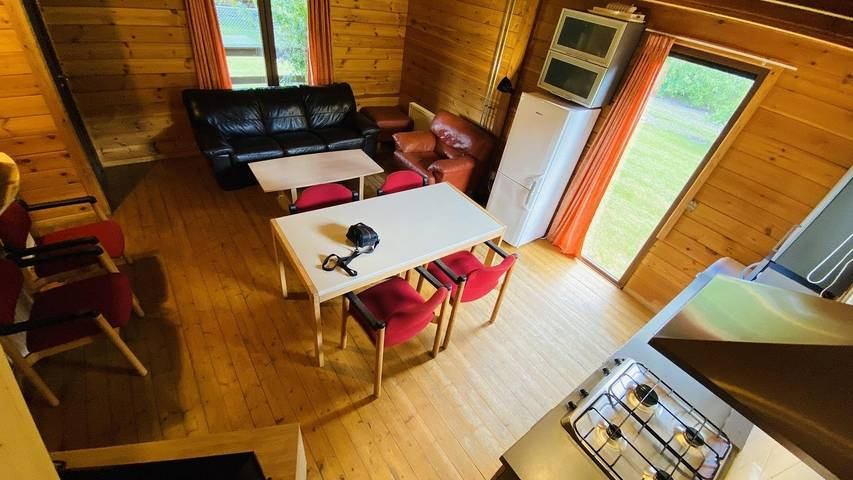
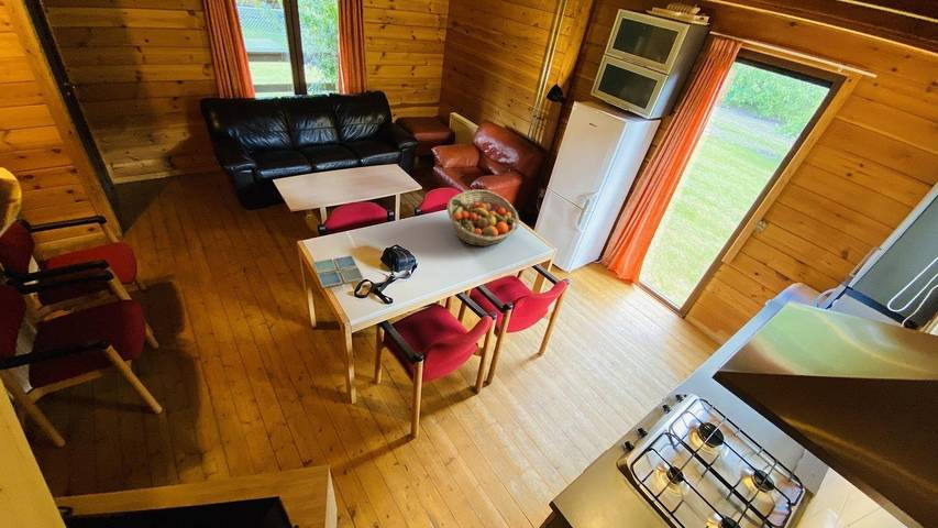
+ drink coaster (339, 270)
+ fruit basket (483, 218)
